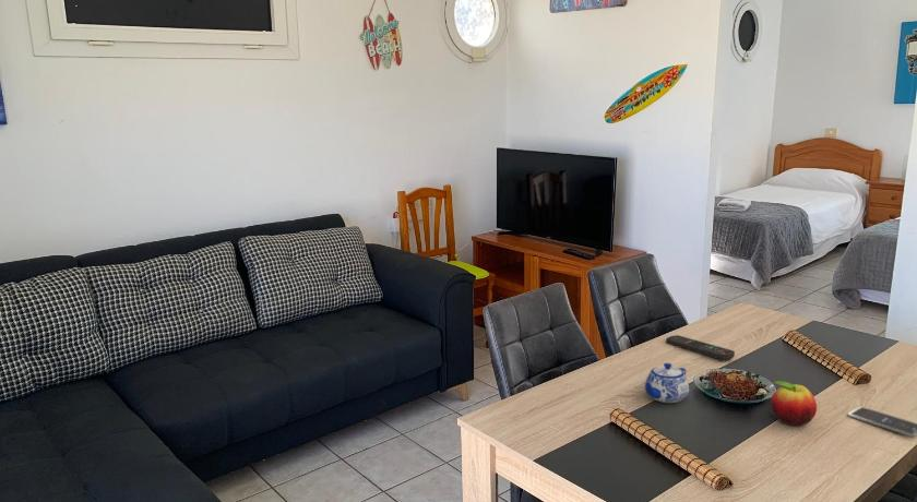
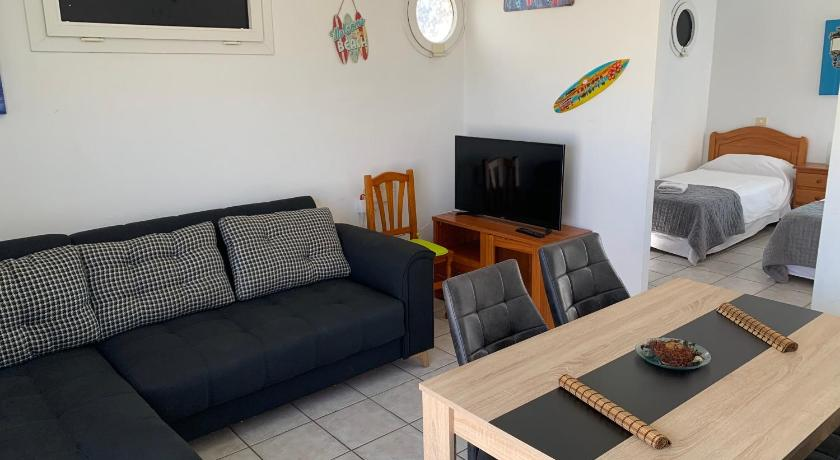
- remote control (699, 346)
- smartphone (885, 420)
- fruit (793, 403)
- teapot (665, 381)
